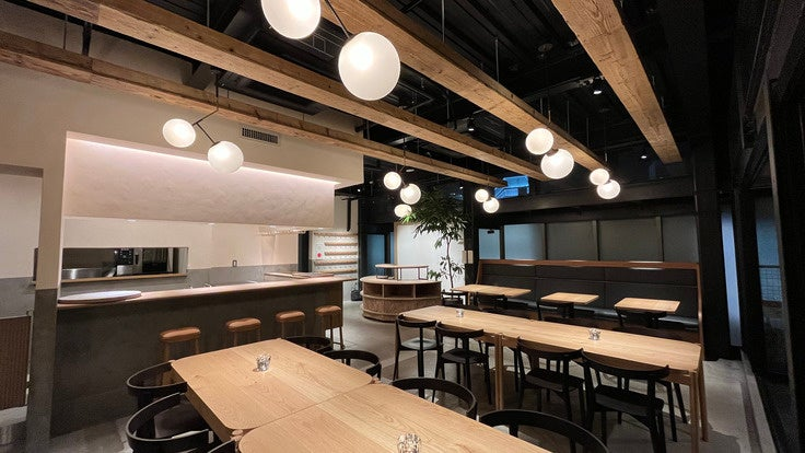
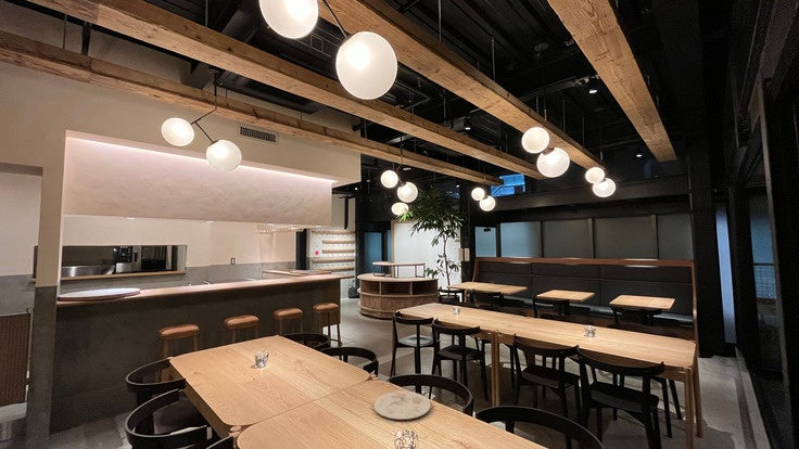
+ plate (402, 405)
